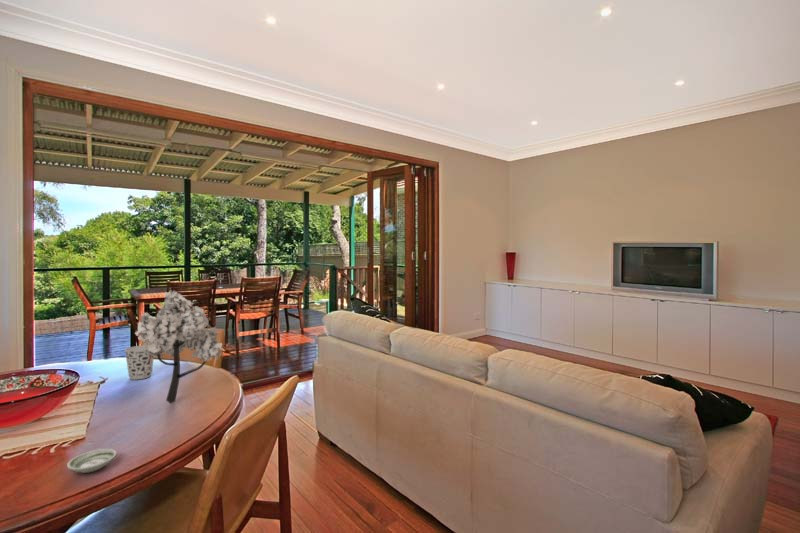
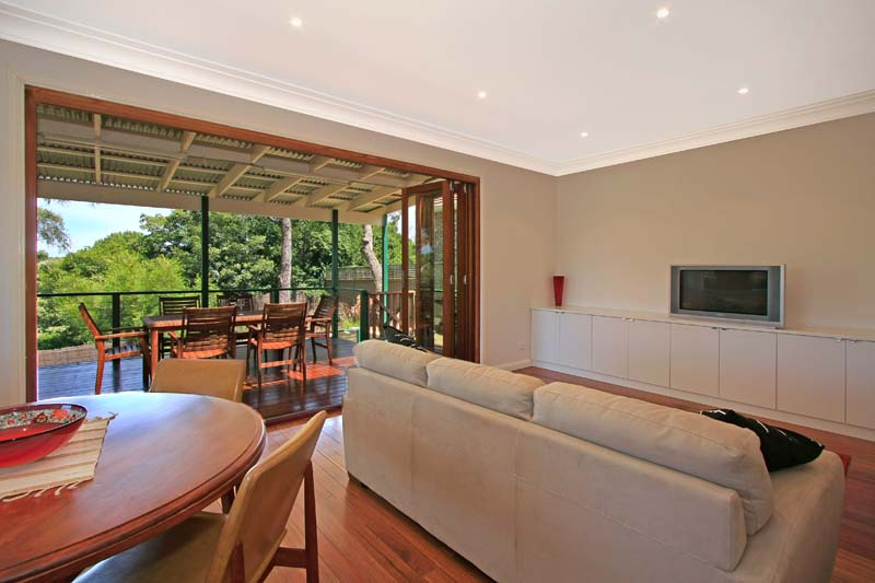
- cup (140, 362)
- flower bouquet (181, 344)
- saucer (92, 462)
